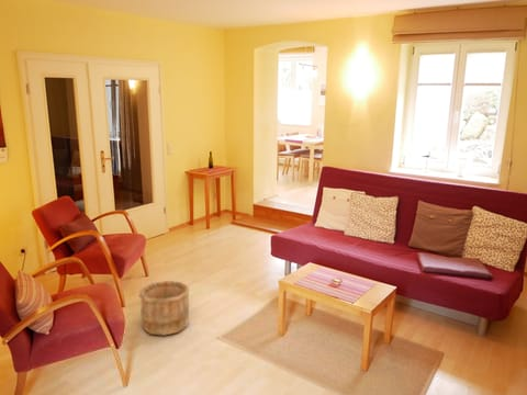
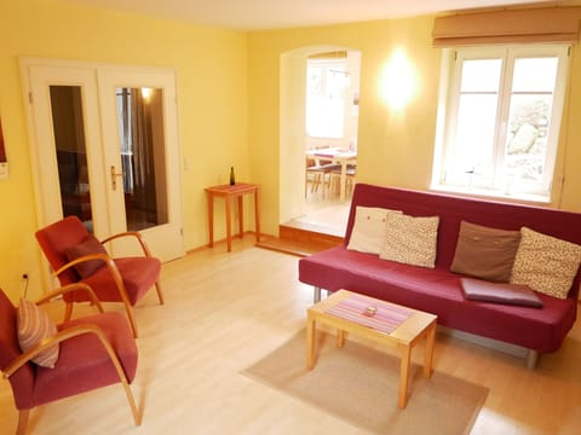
- wooden bucket (165, 307)
